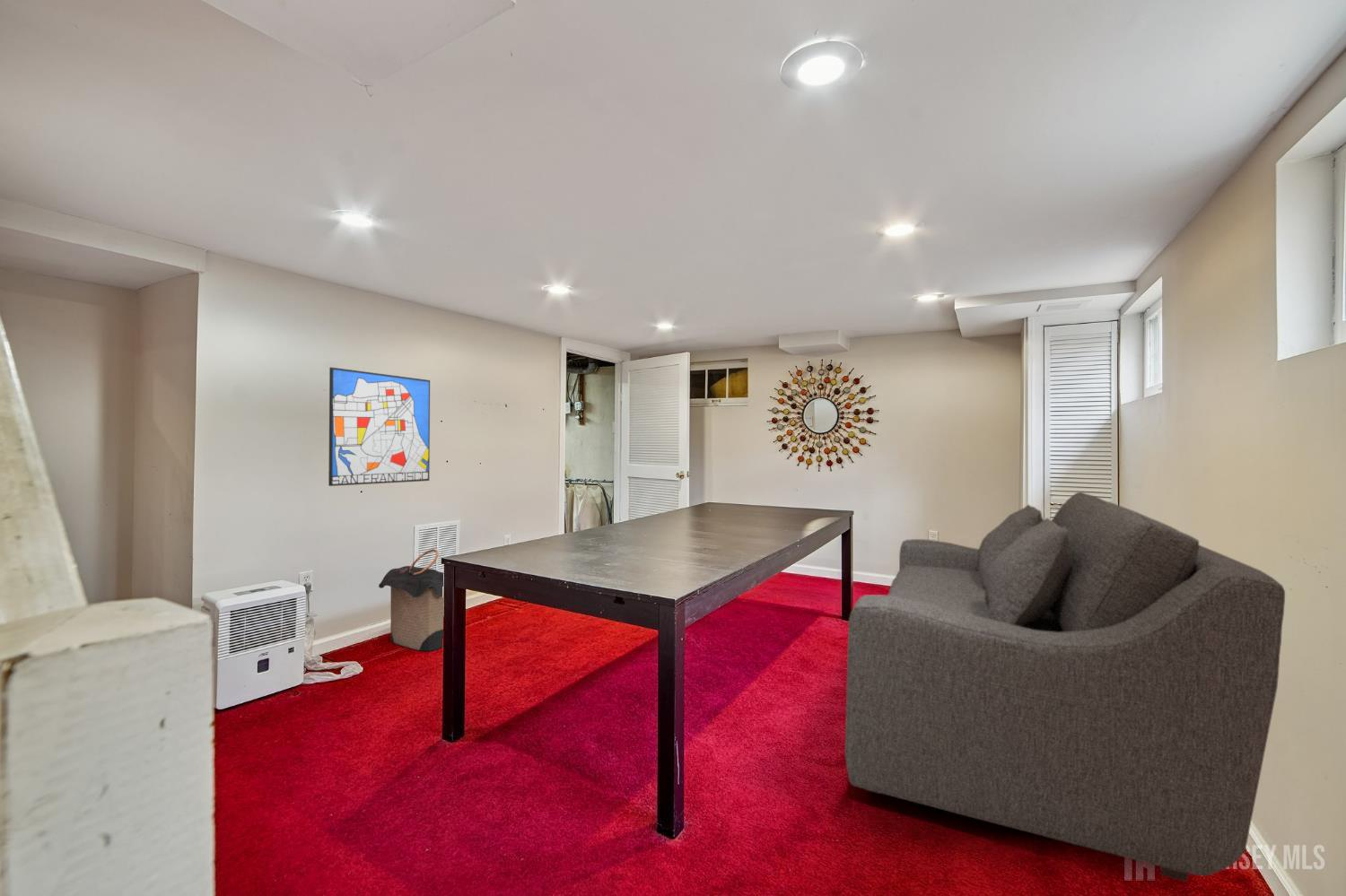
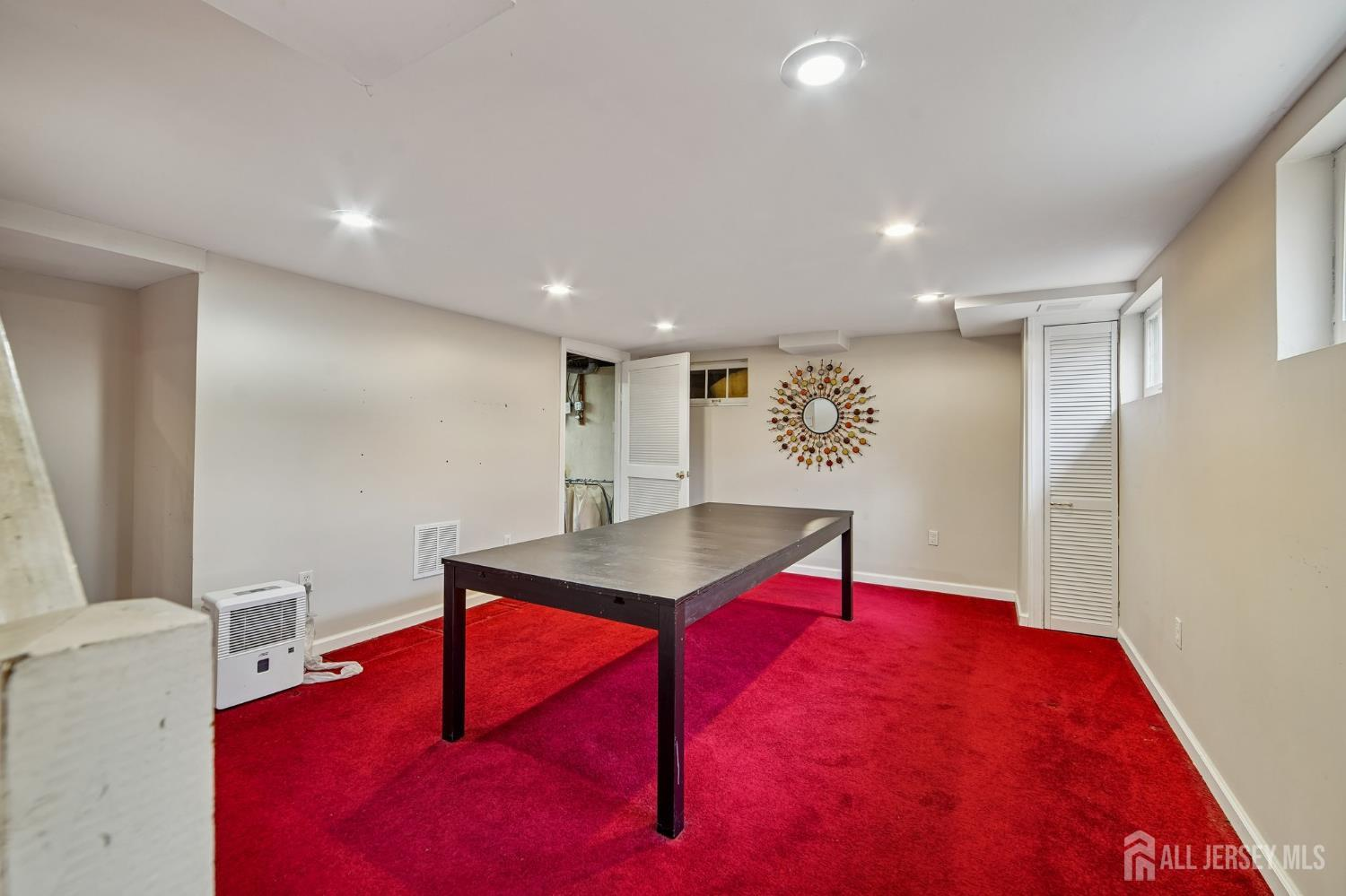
- sofa (1016, 613)
- laundry hamper (415, 596)
- wall art (383, 429)
